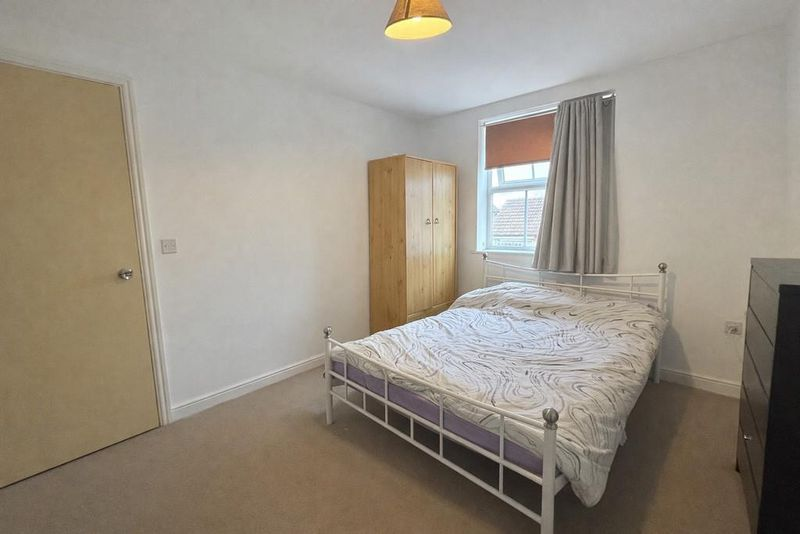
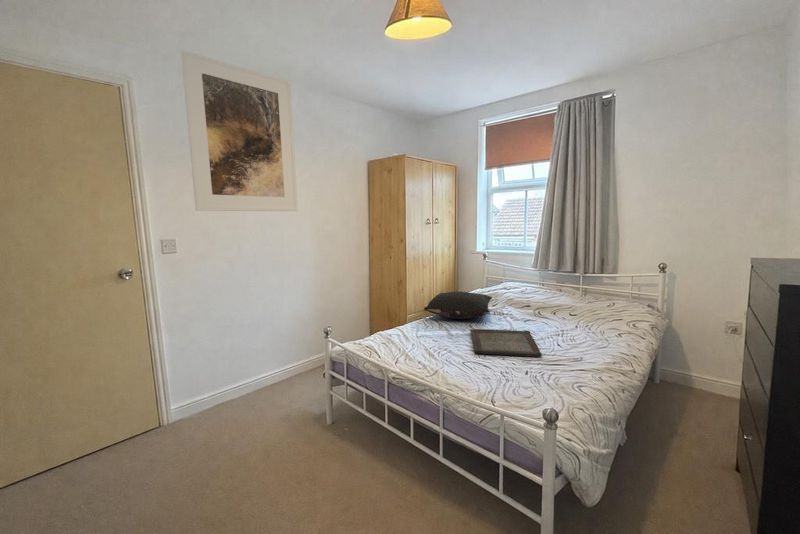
+ serving tray (502, 341)
+ pillow (460, 303)
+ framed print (246, 141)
